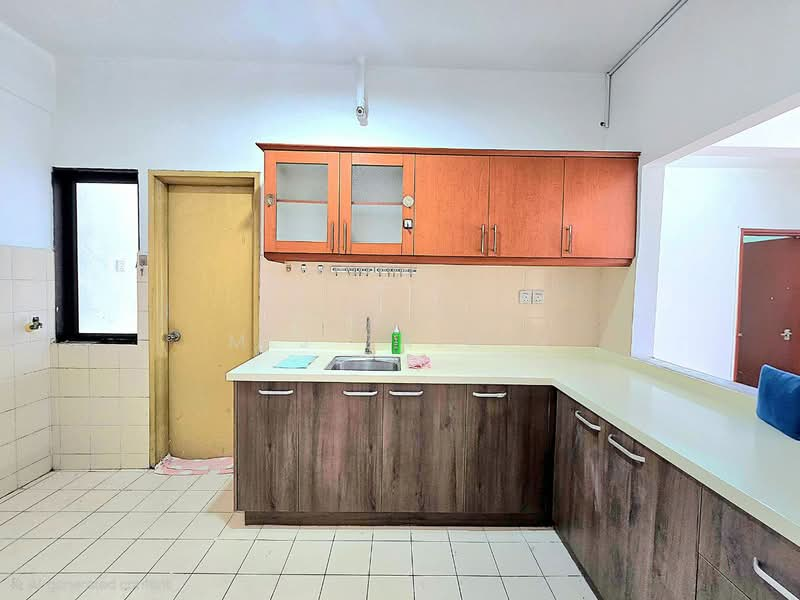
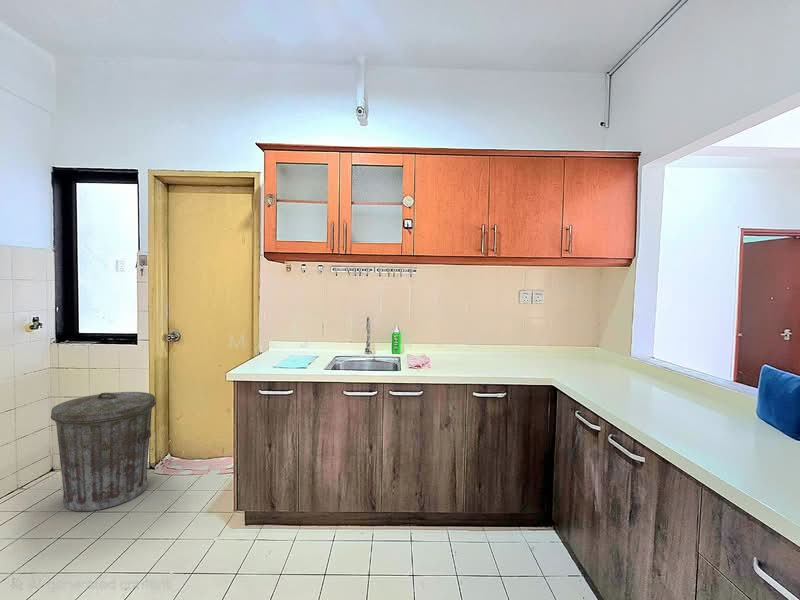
+ trash can (106, 443)
